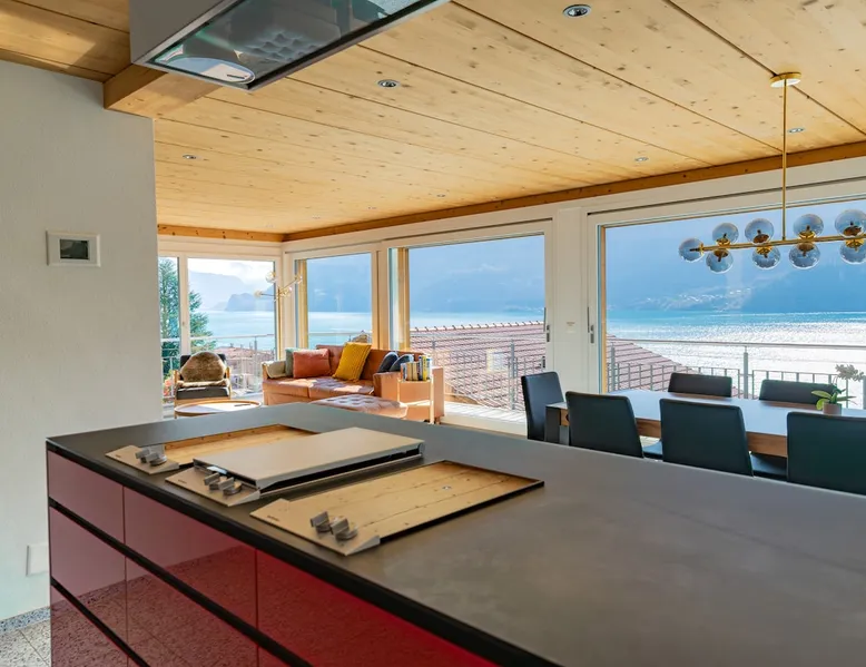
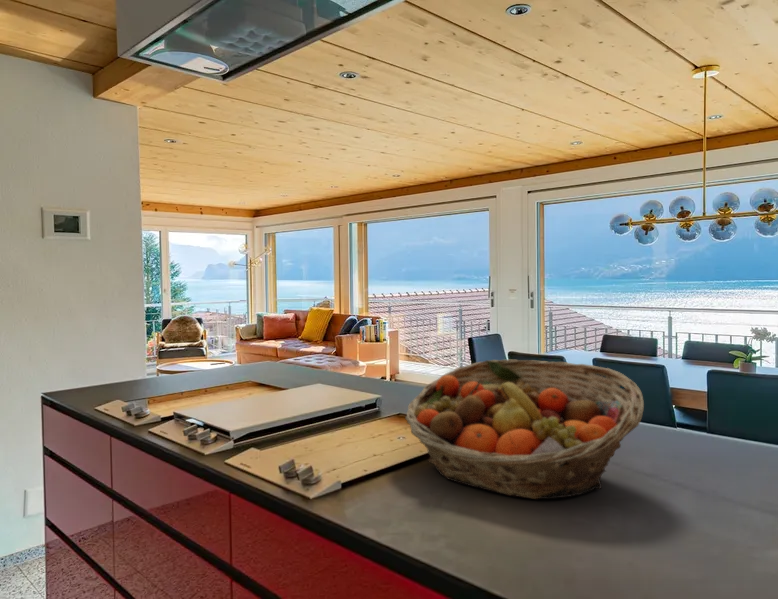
+ fruit basket (517, 419)
